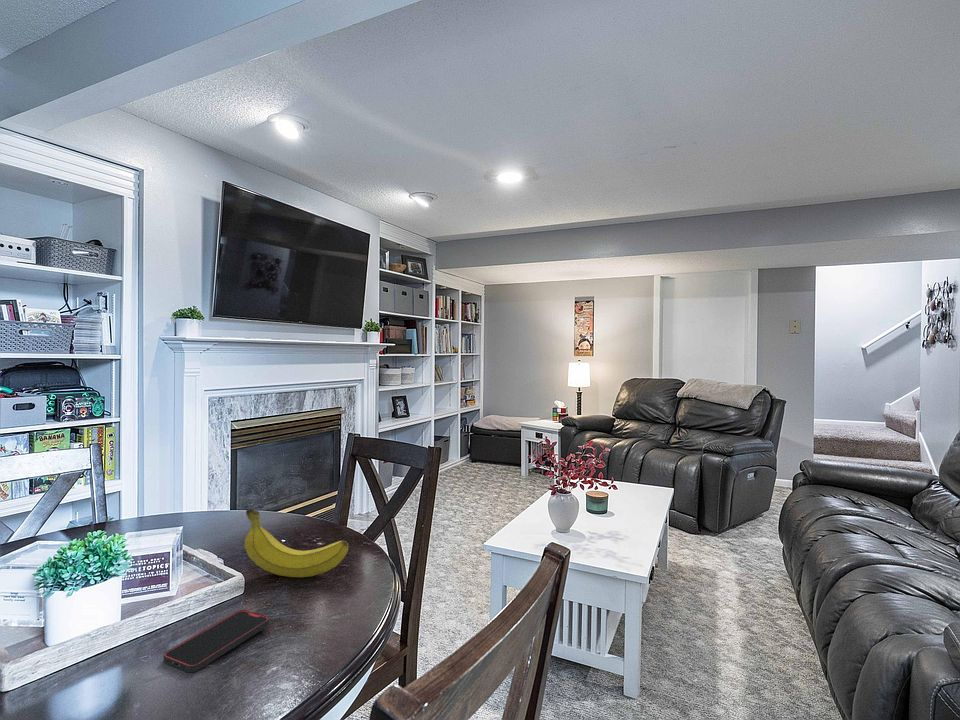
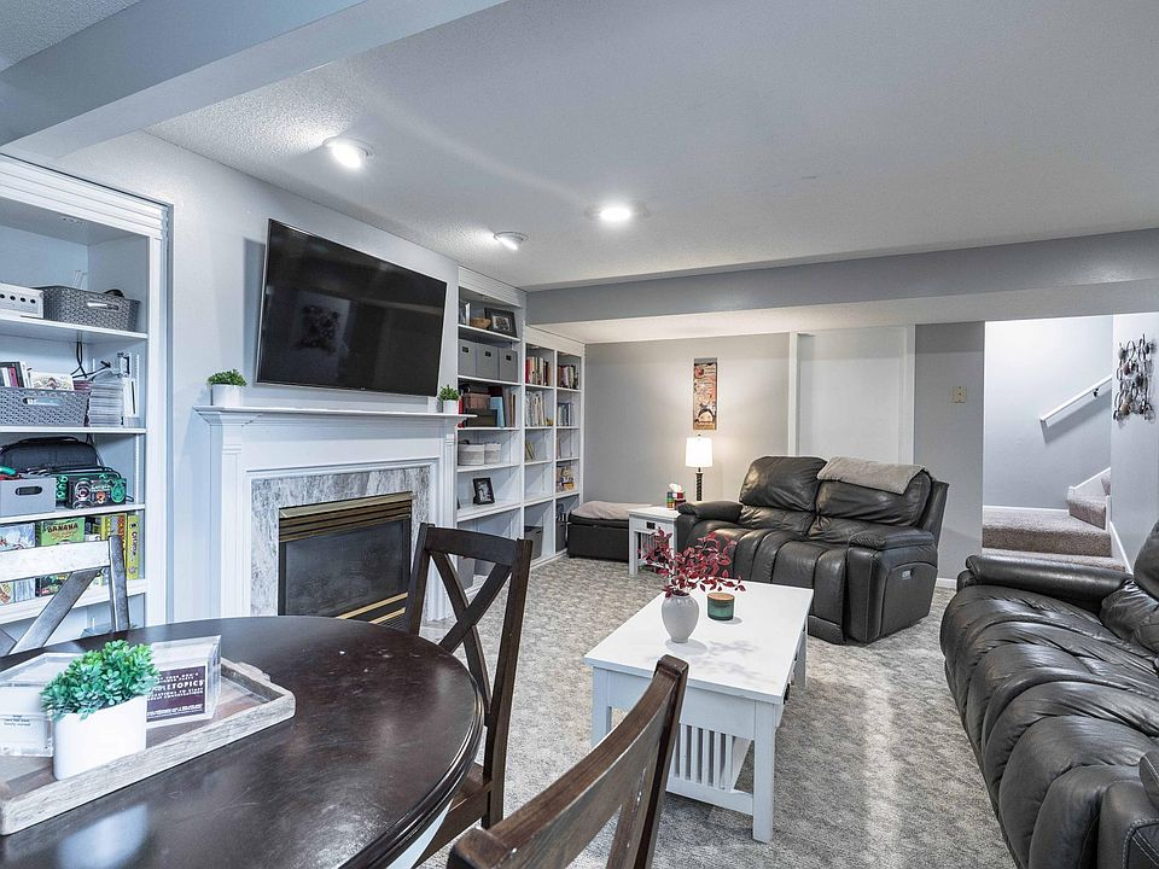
- fruit (293, 549)
- smartphone (219, 638)
